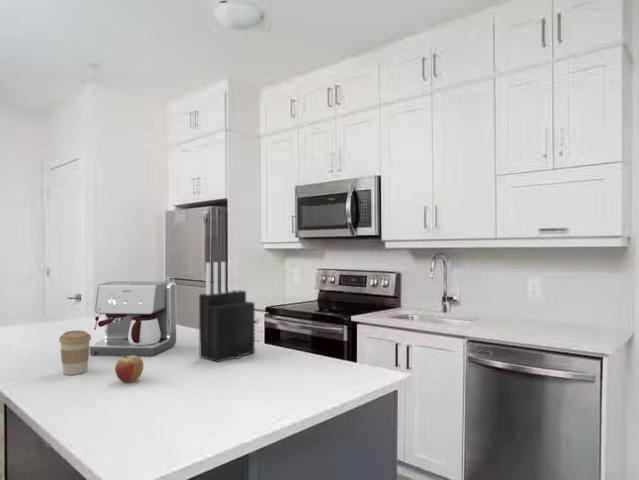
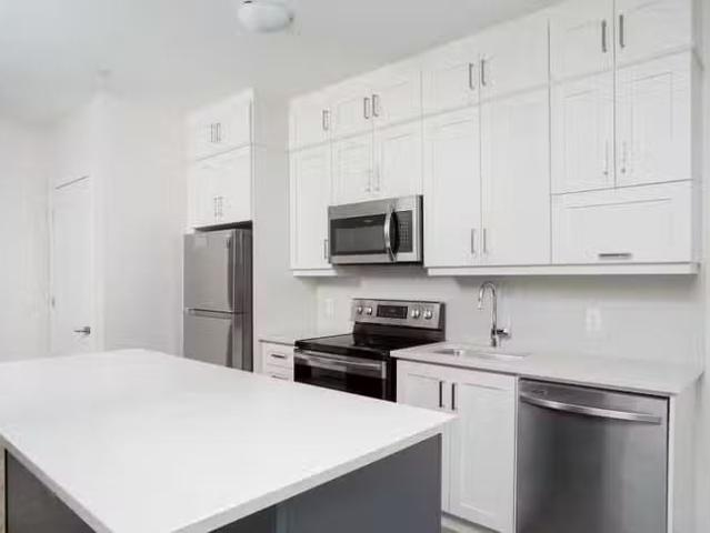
- coffee maker (134, 316)
- fruit (129, 367)
- coffee cup (75, 351)
- knife block (229, 308)
